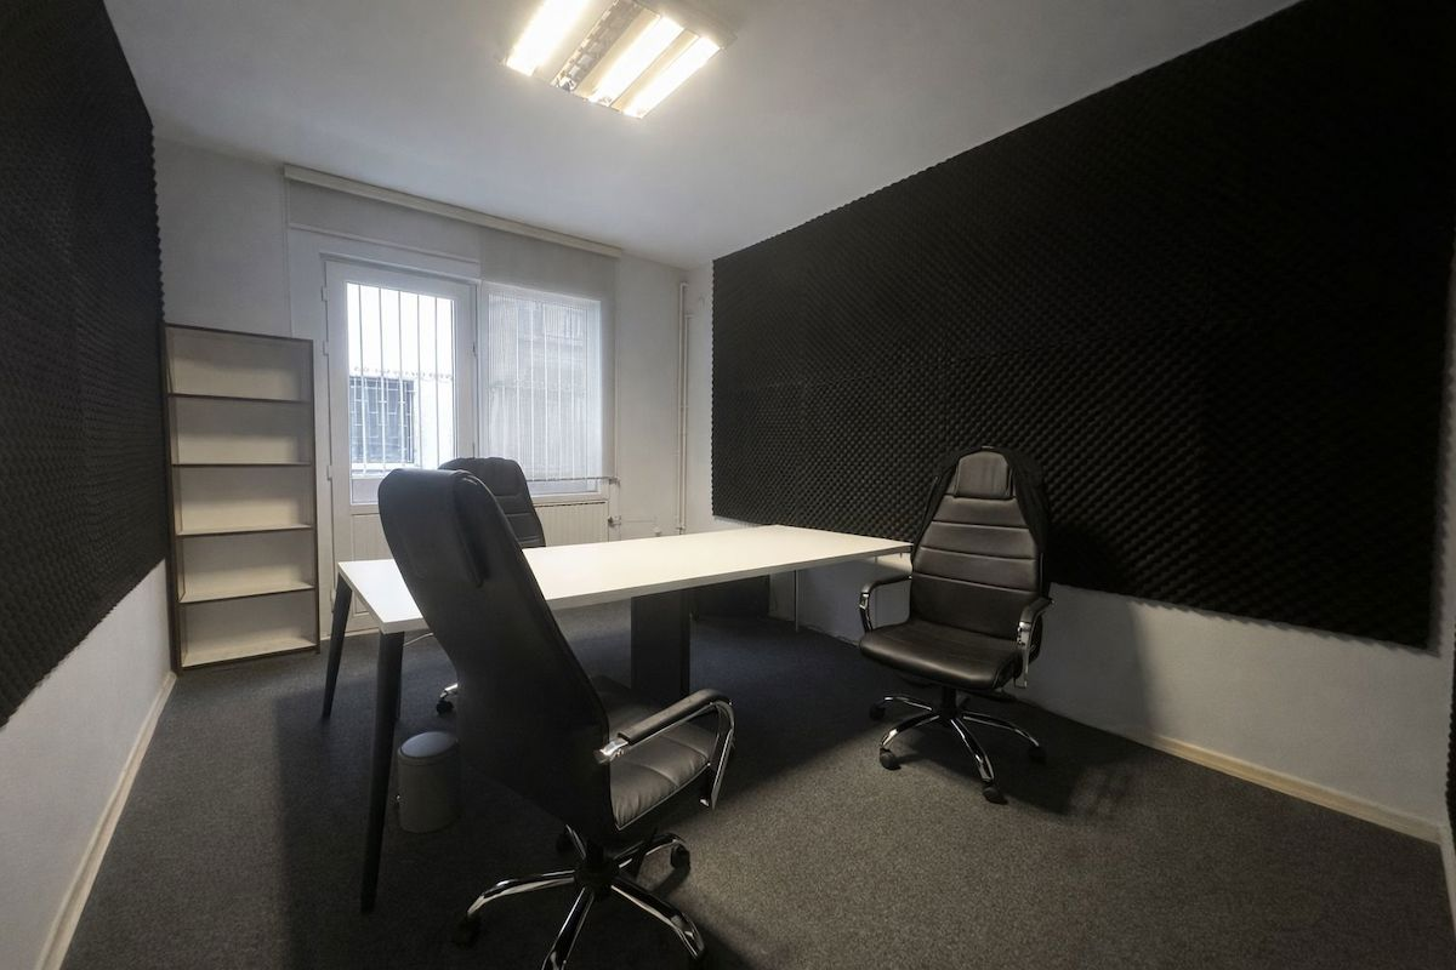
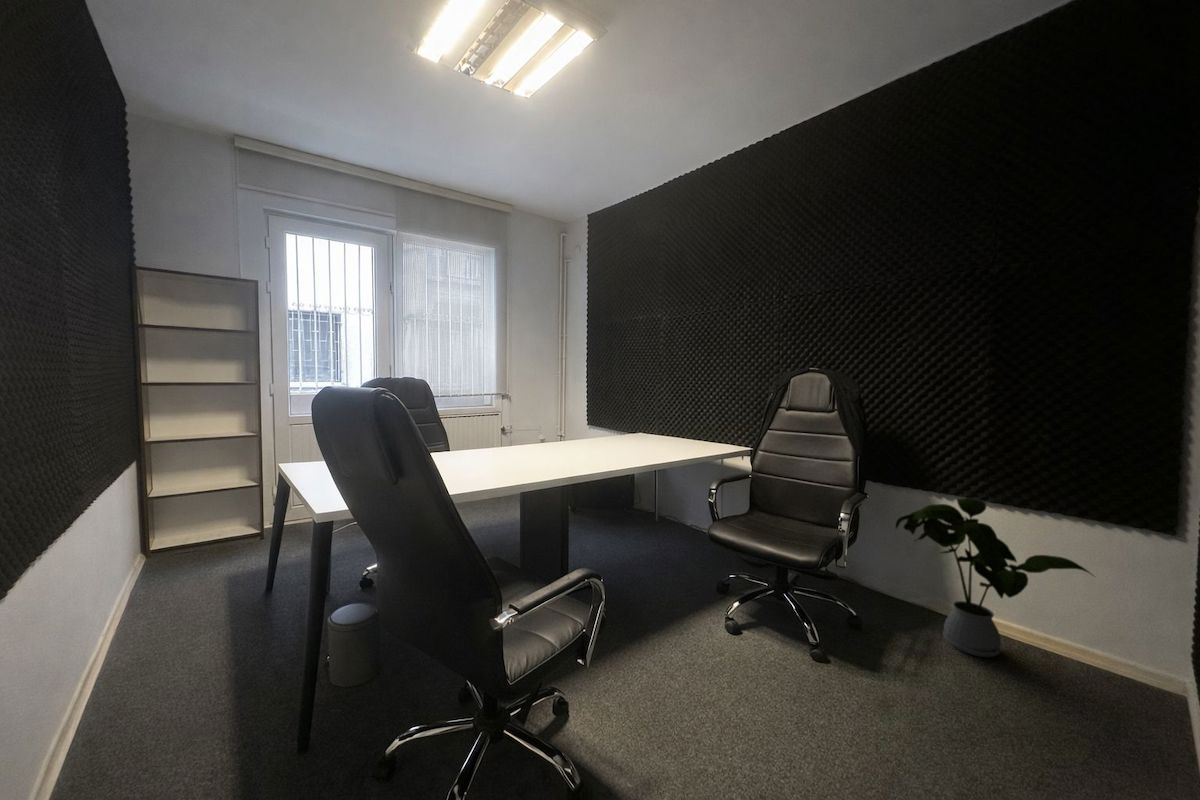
+ house plant (980, 582)
